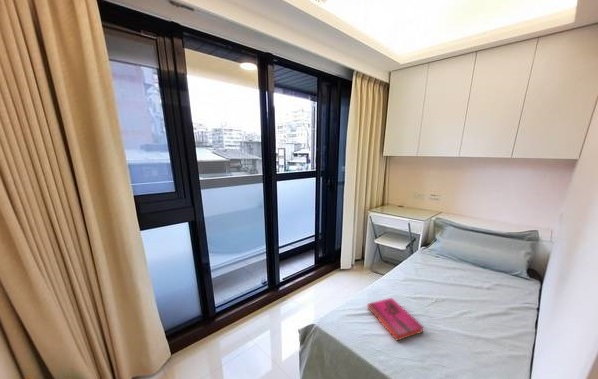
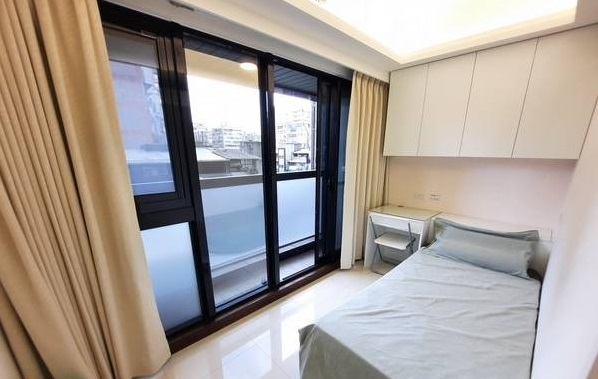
- hardback book (393, 317)
